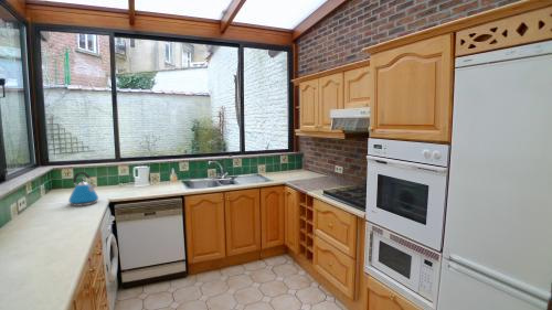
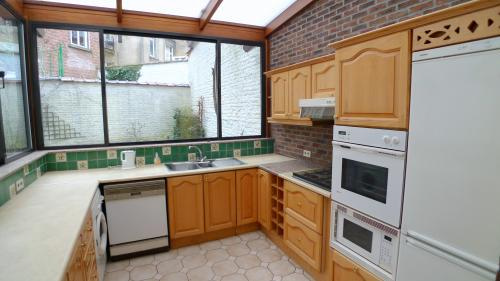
- kettle (82, 186)
